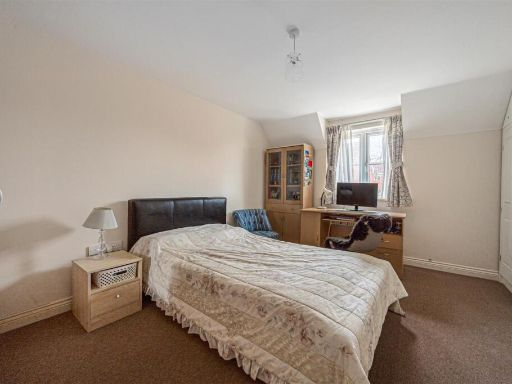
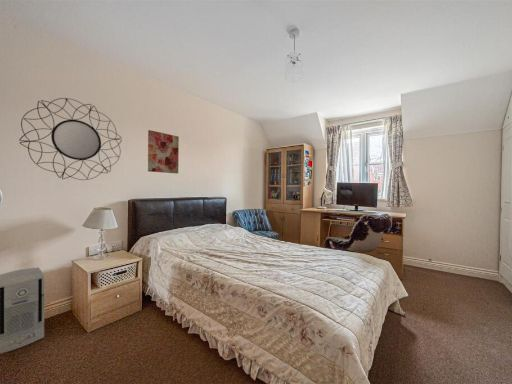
+ home mirror (77, 140)
+ wall art (164, 153)
+ air purifier (19, 306)
